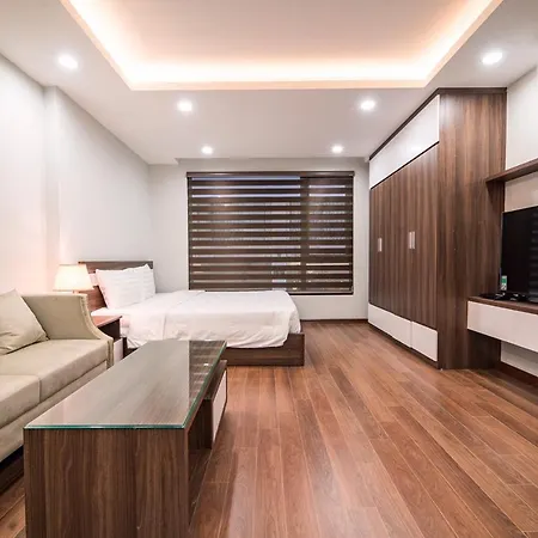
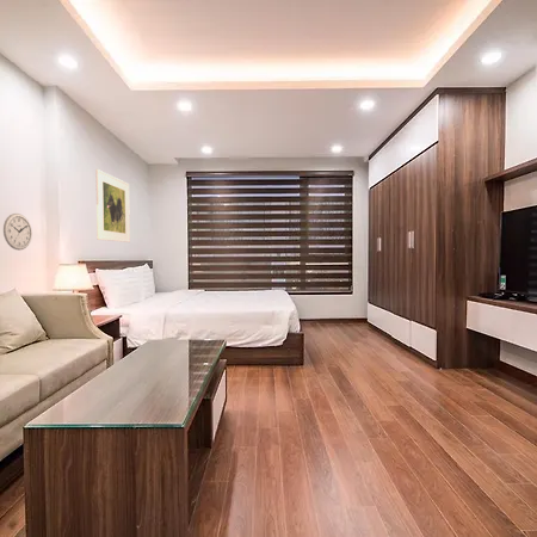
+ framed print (113, 209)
+ wall clock (19, 232)
